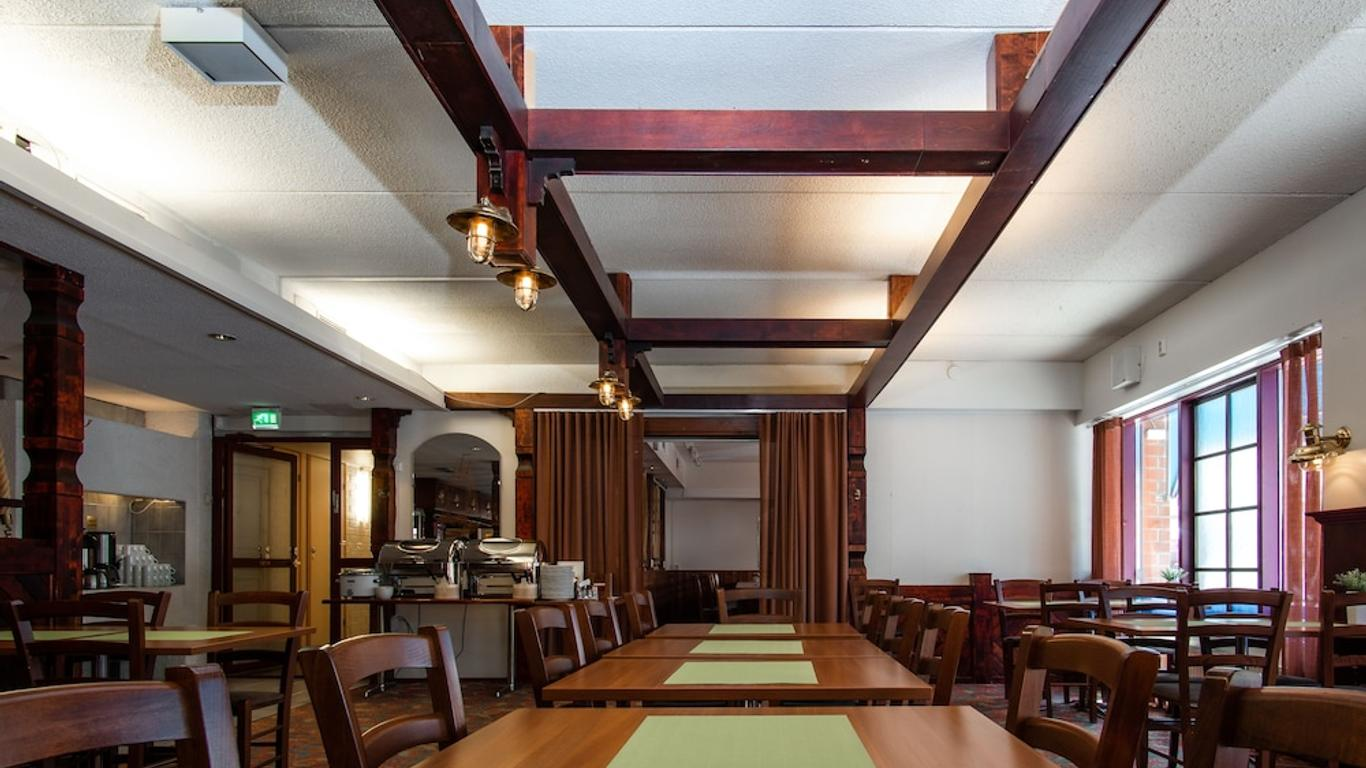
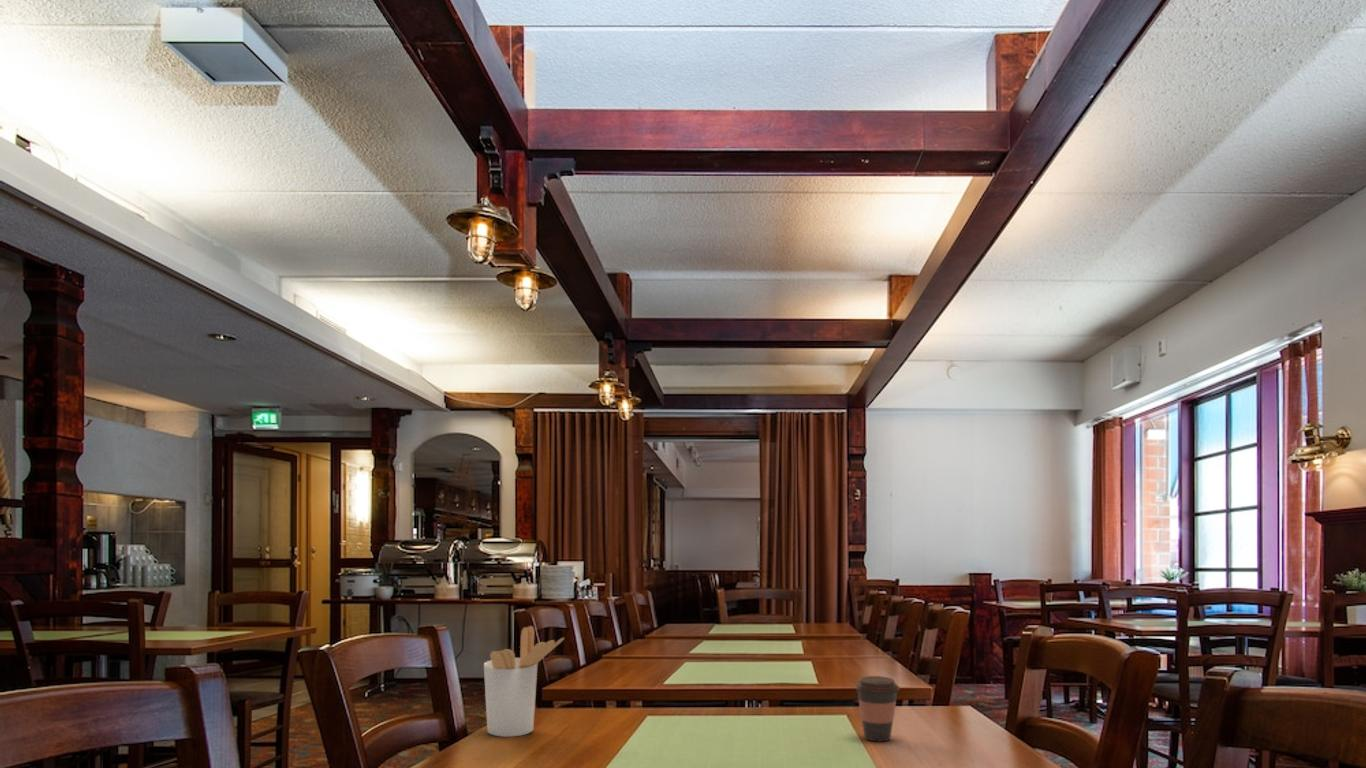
+ coffee cup (877, 708)
+ utensil holder (522, 681)
